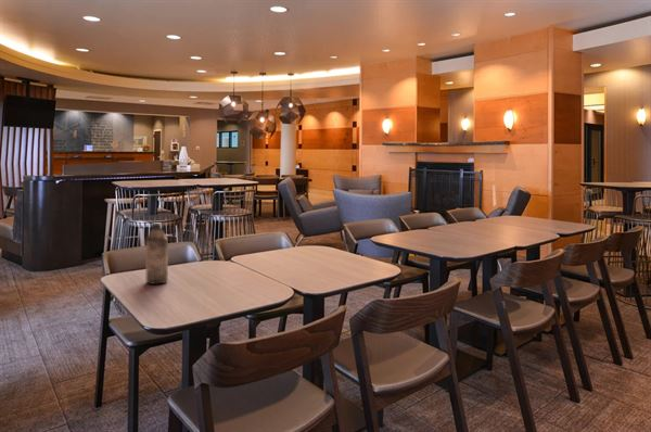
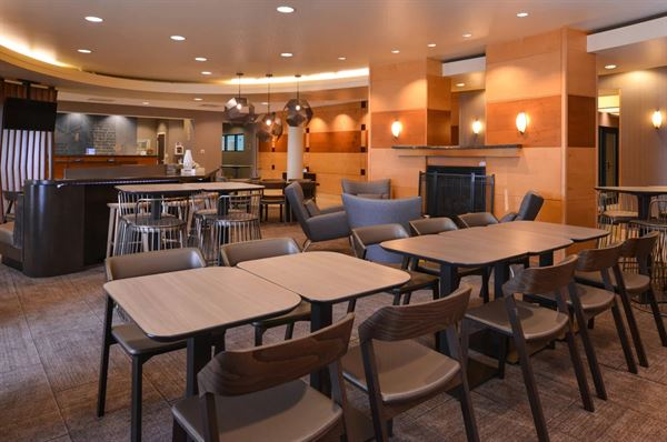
- water bottle (156, 252)
